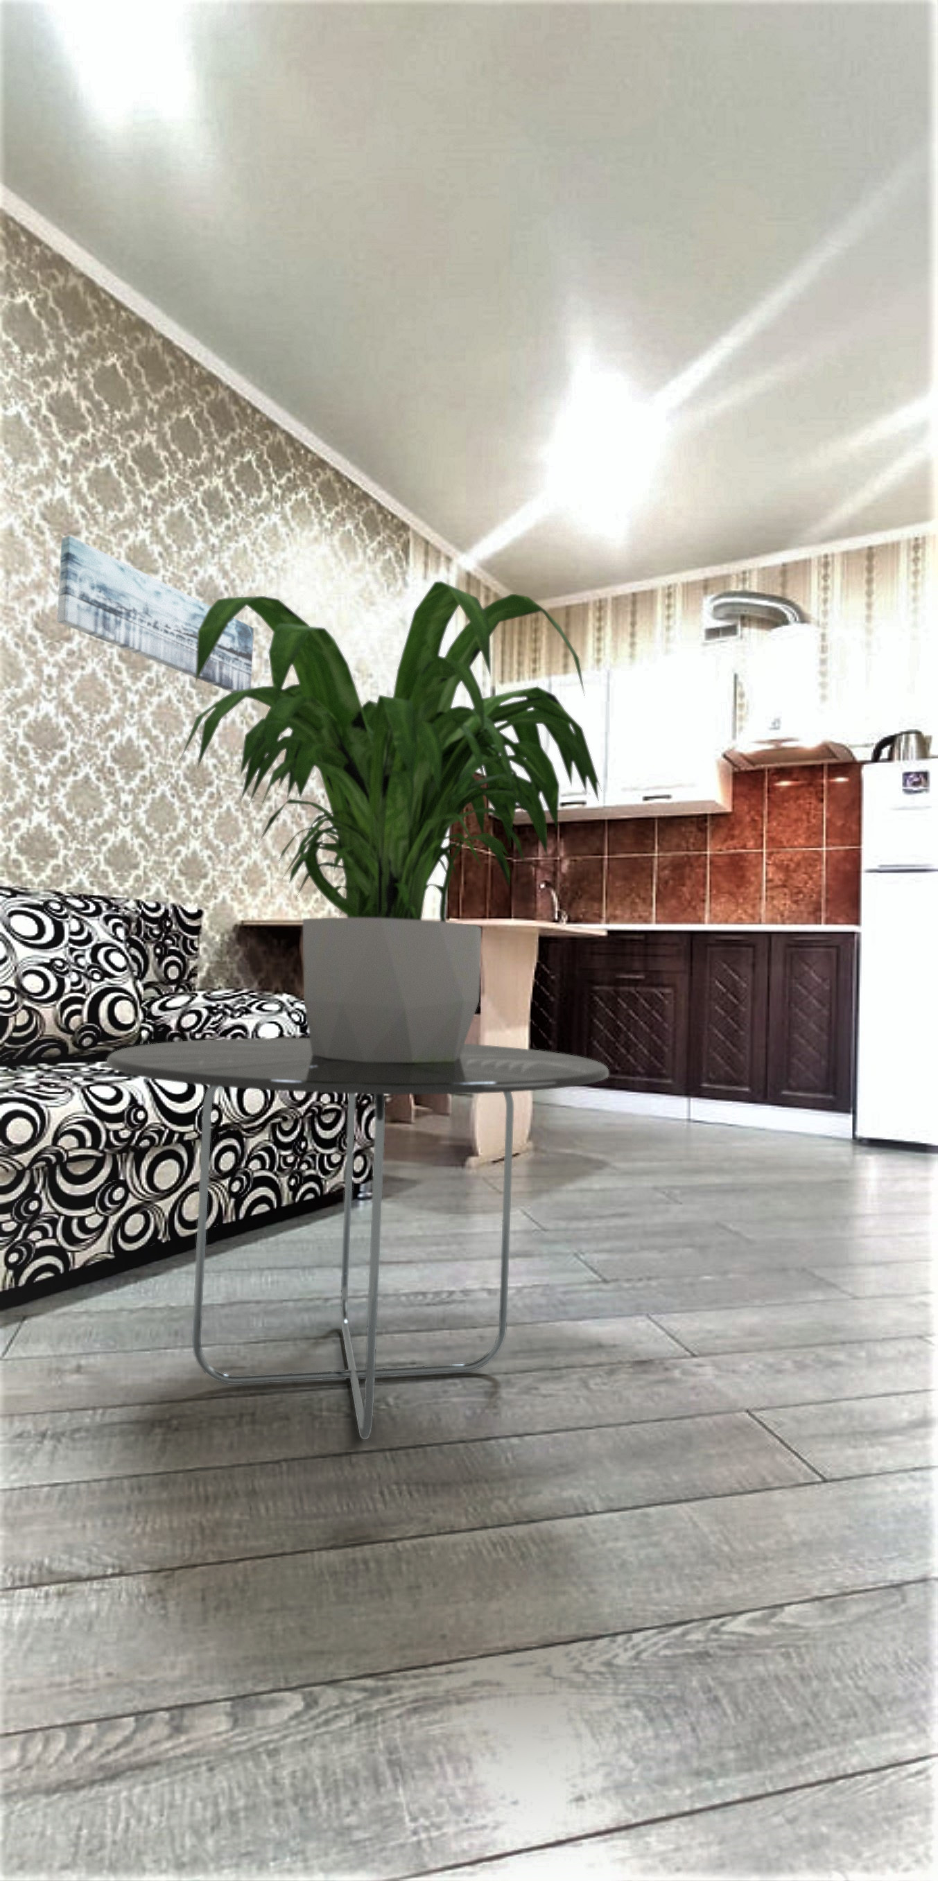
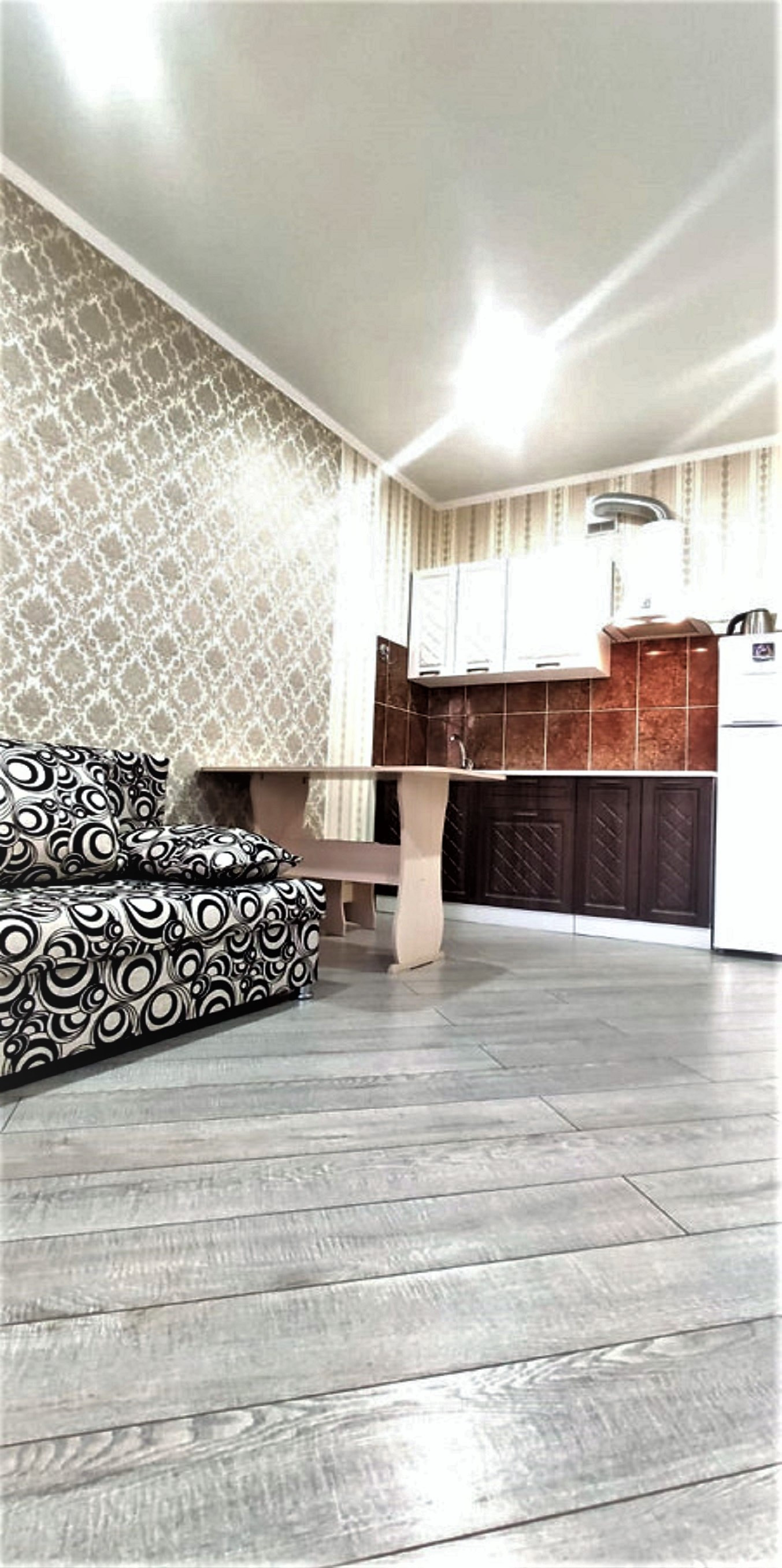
- side table (350, 1215)
- potted plant (389, 846)
- wall art (166, 625)
